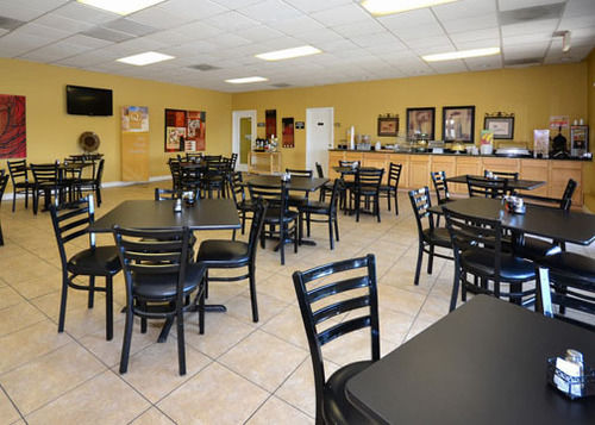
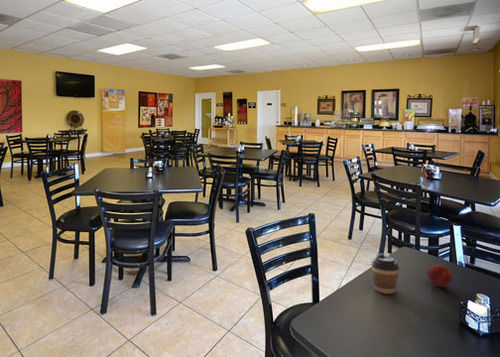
+ apple (438, 275)
+ coffee cup (385, 272)
